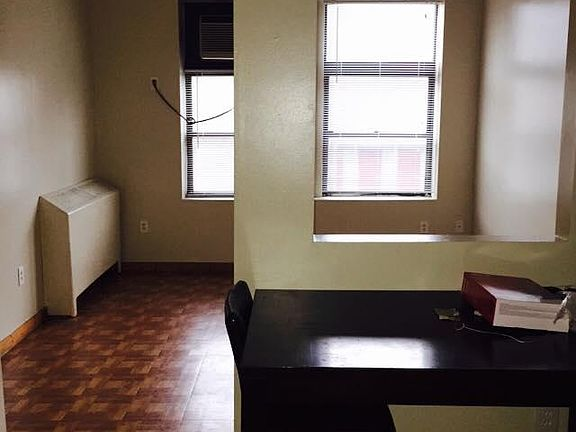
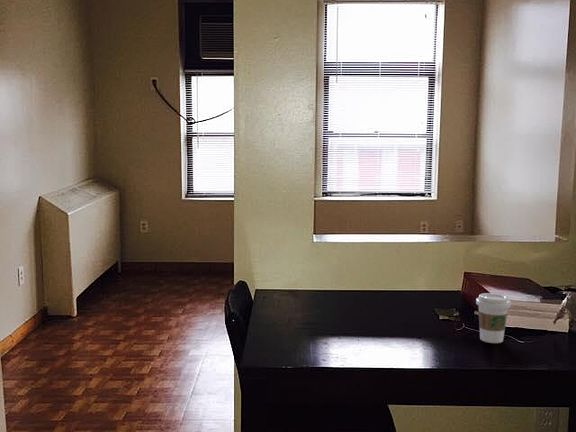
+ coffee cup (492, 318)
